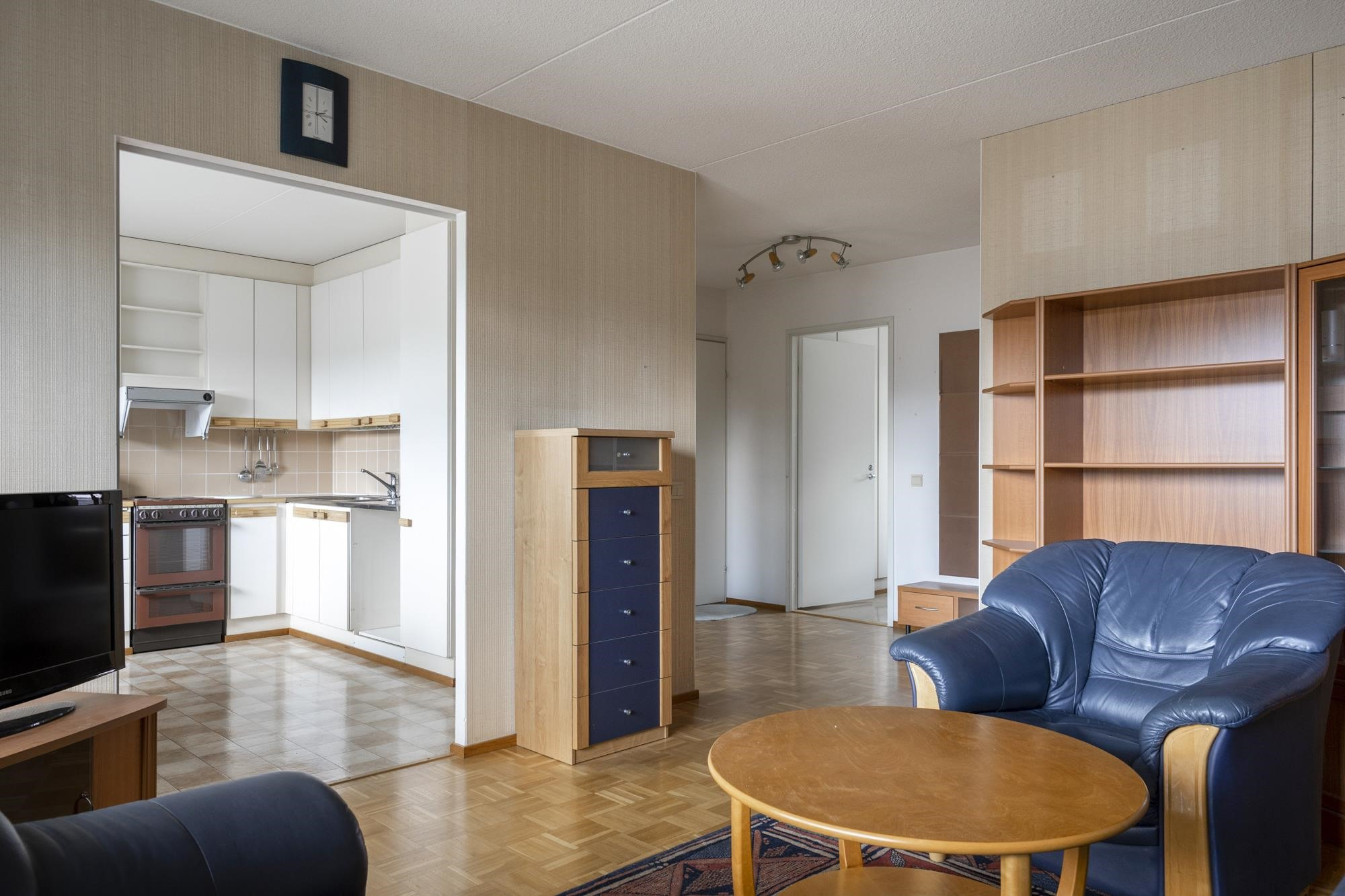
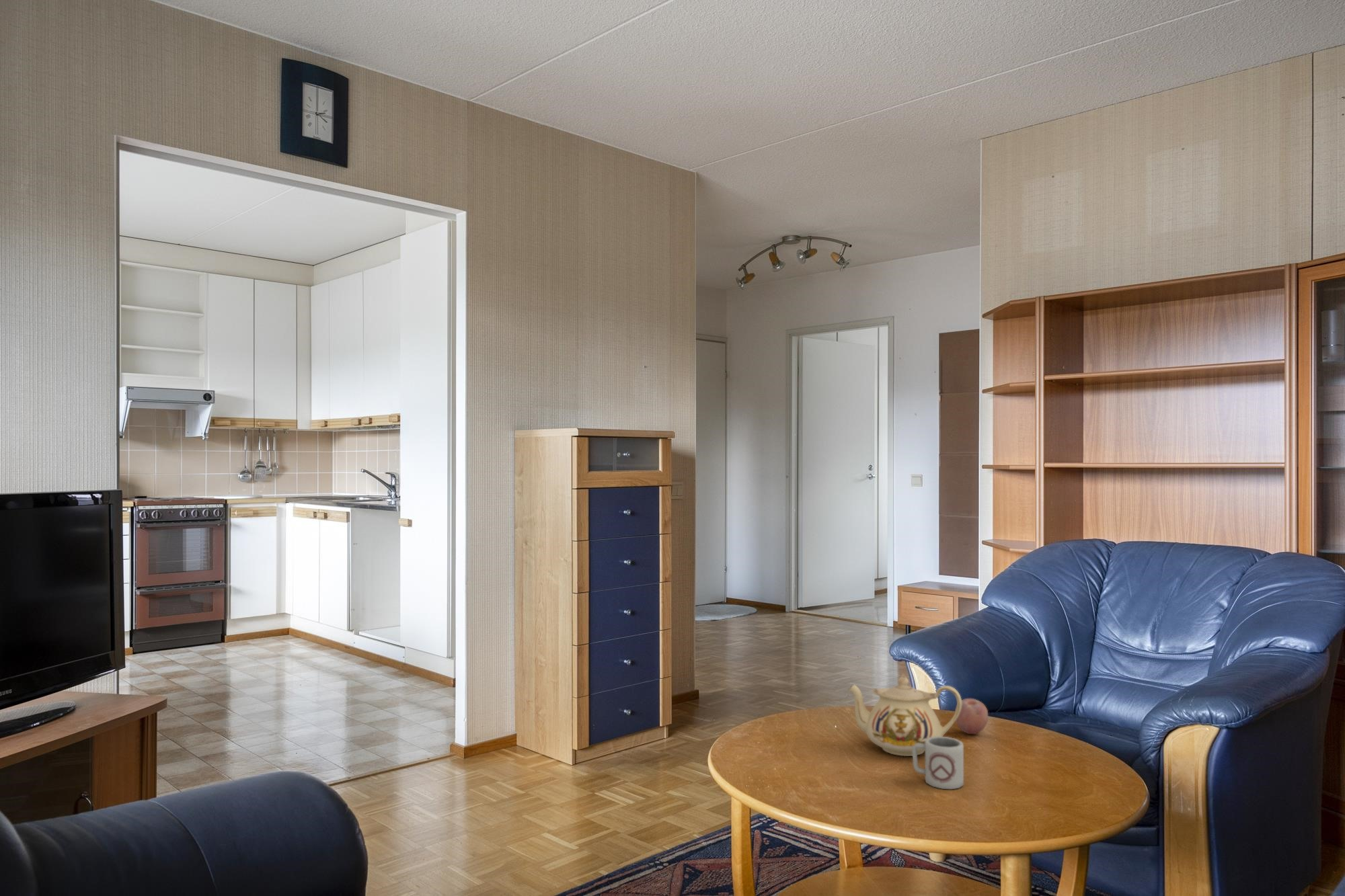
+ teapot (903, 712)
+ fruit (971, 717)
+ cup (937, 761)
